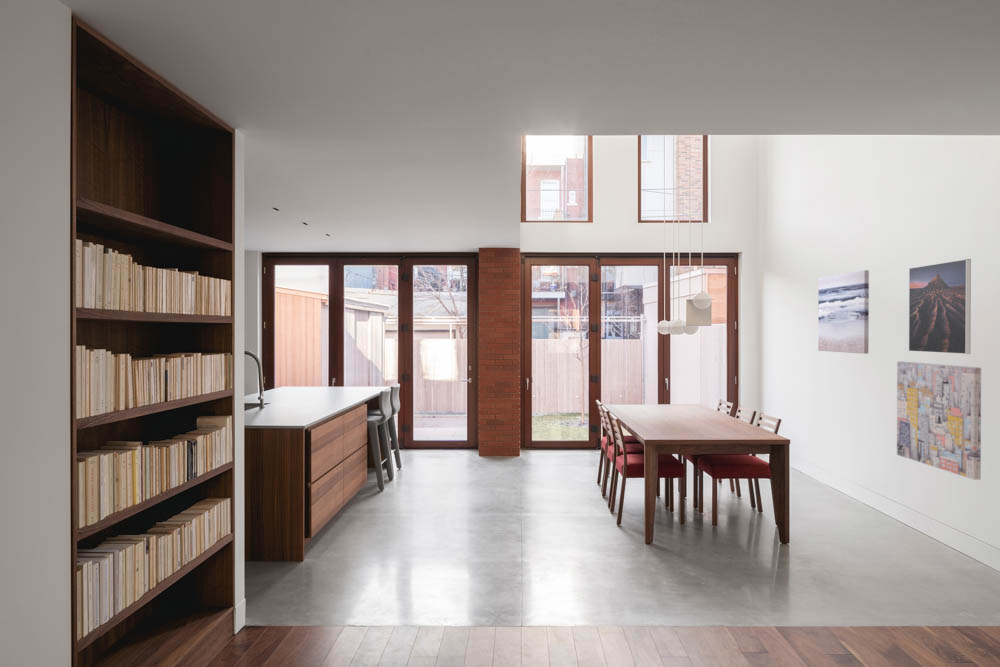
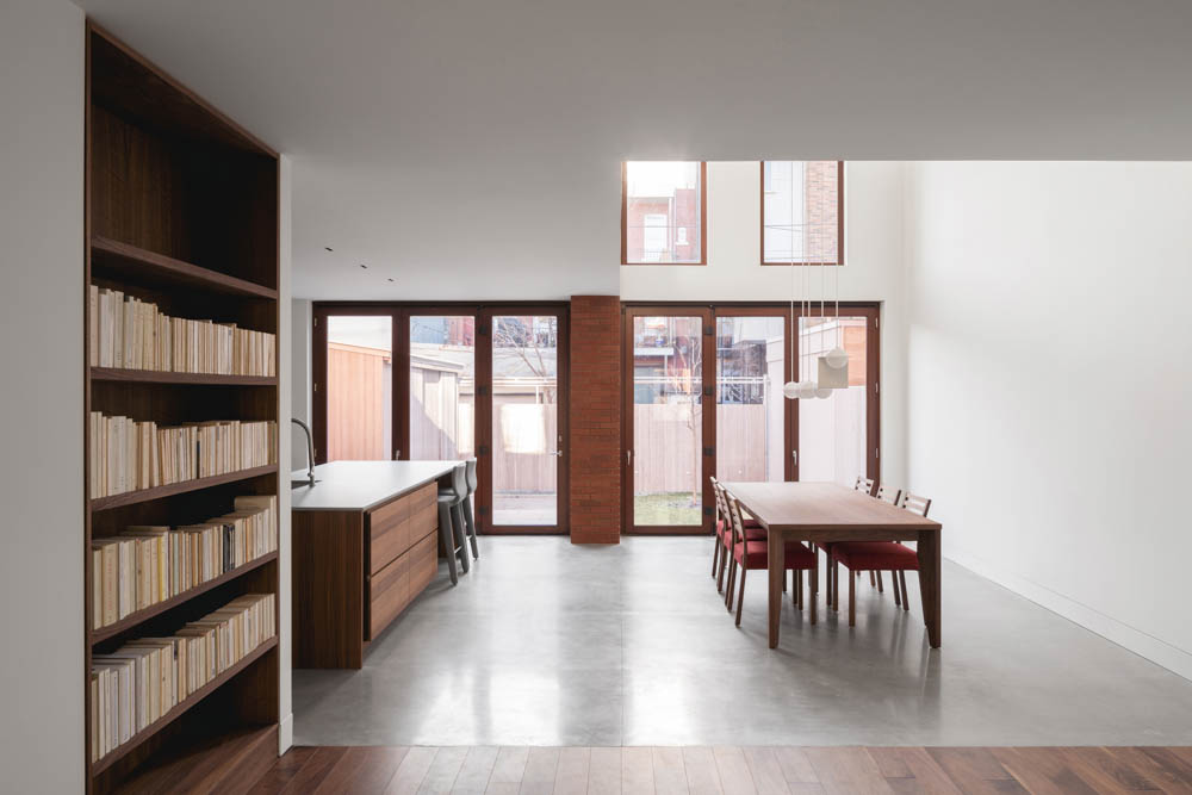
- wall art (843, 313)
- wall art (935, 415)
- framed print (937, 308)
